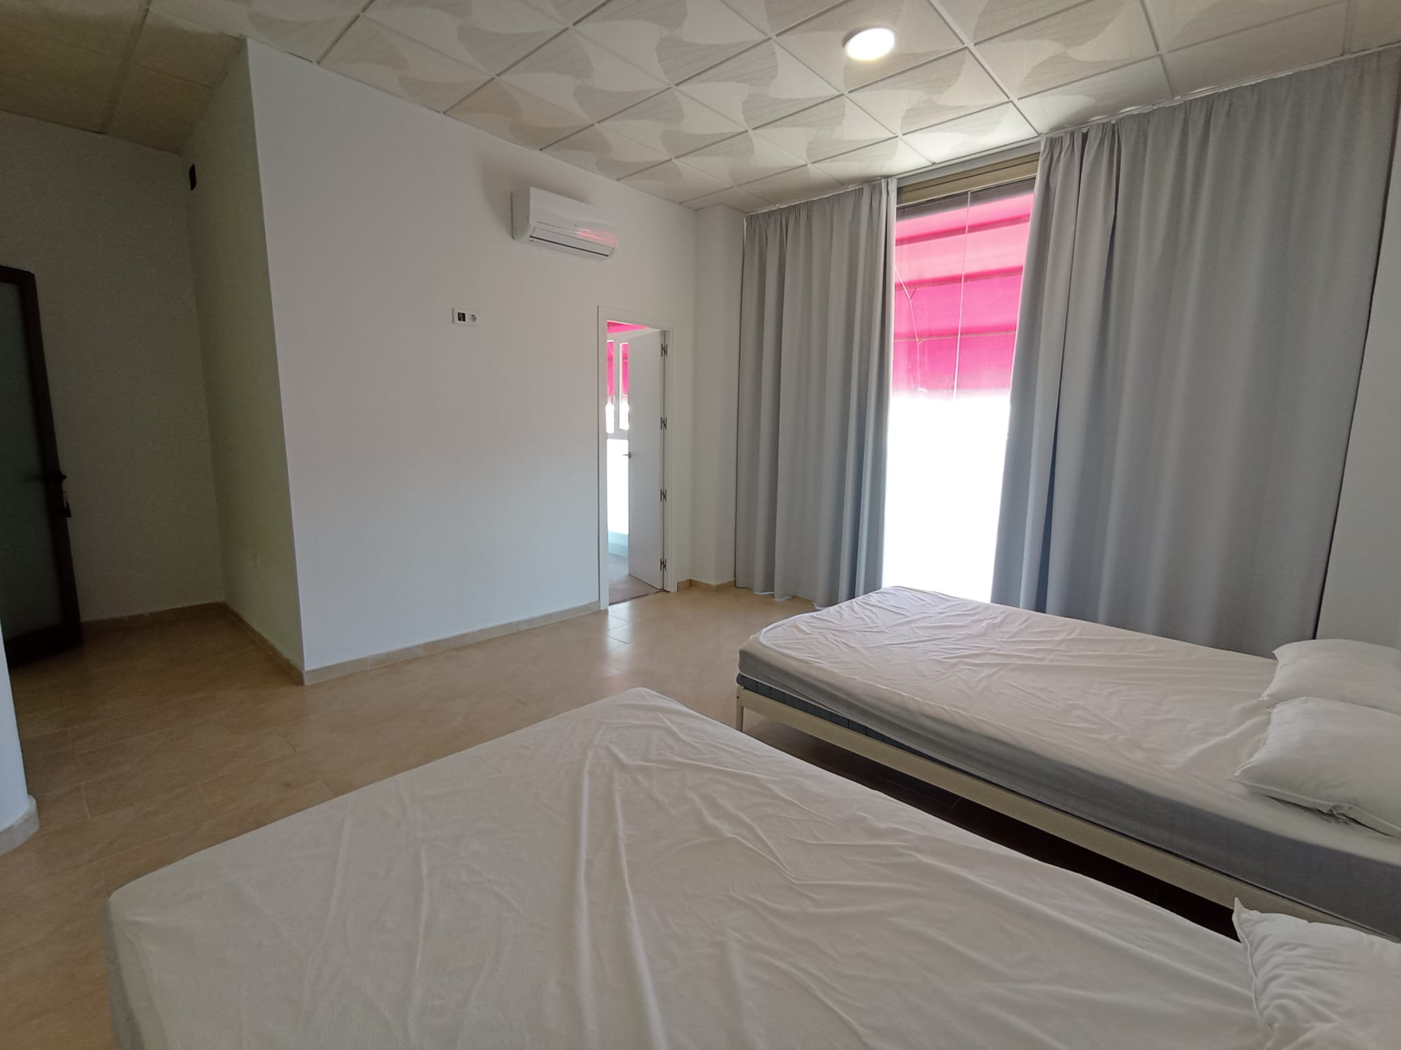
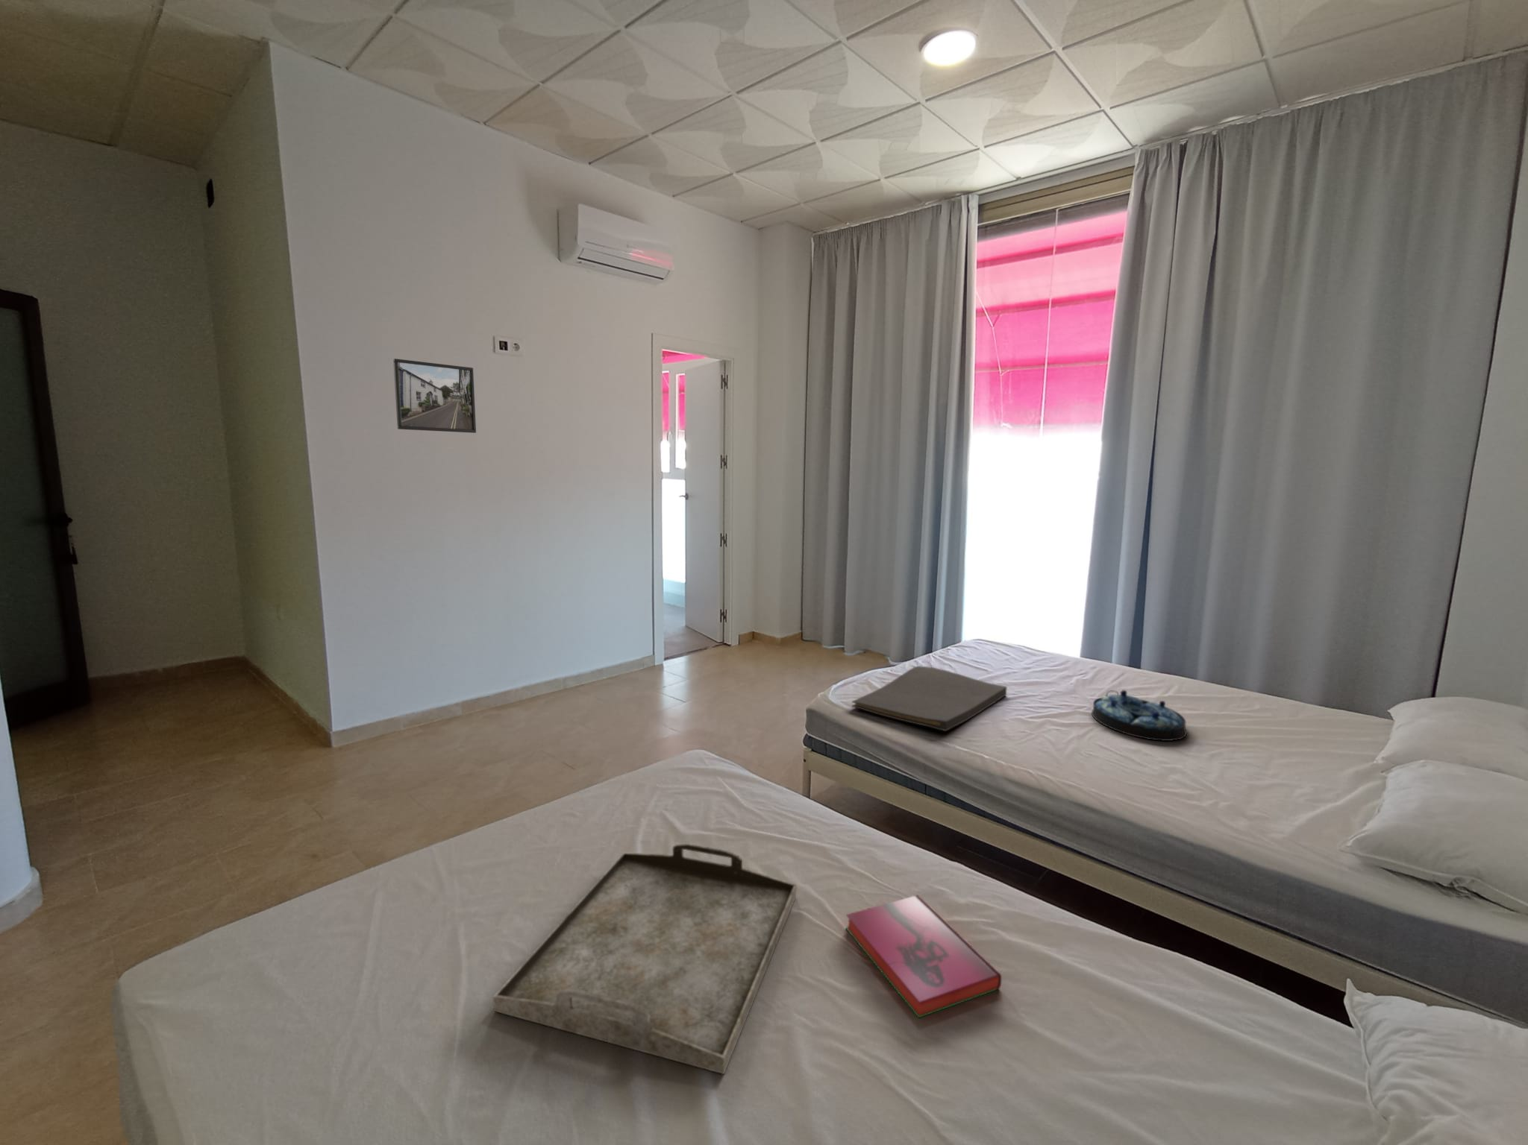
+ hand towel (930, 694)
+ hardback book (918, 949)
+ serving tray (1138, 711)
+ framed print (437, 397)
+ serving tray (663, 929)
